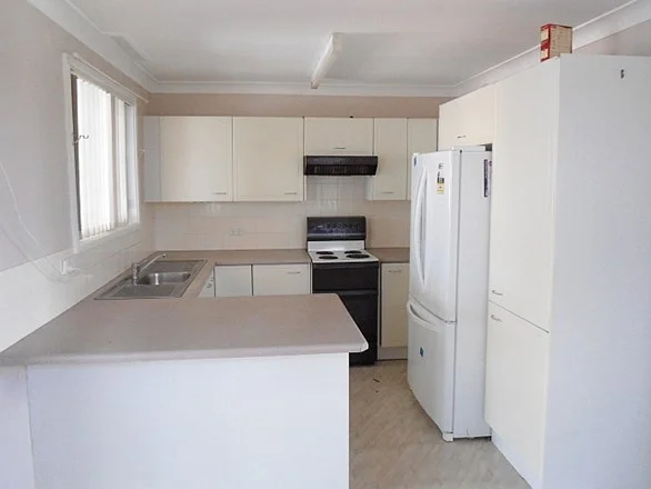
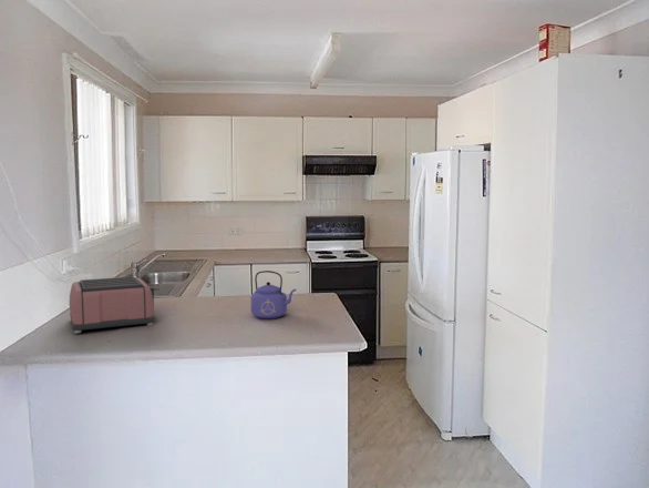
+ toaster (114, 302)
+ kettle (274, 294)
